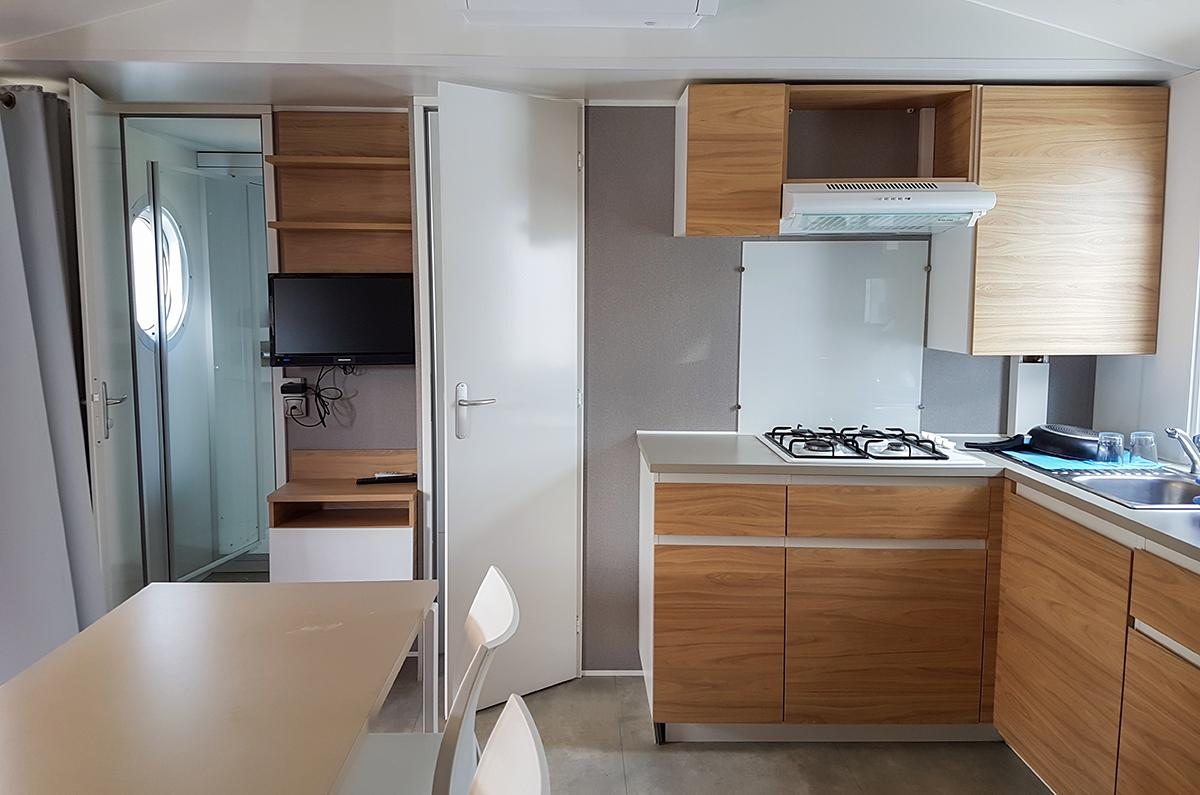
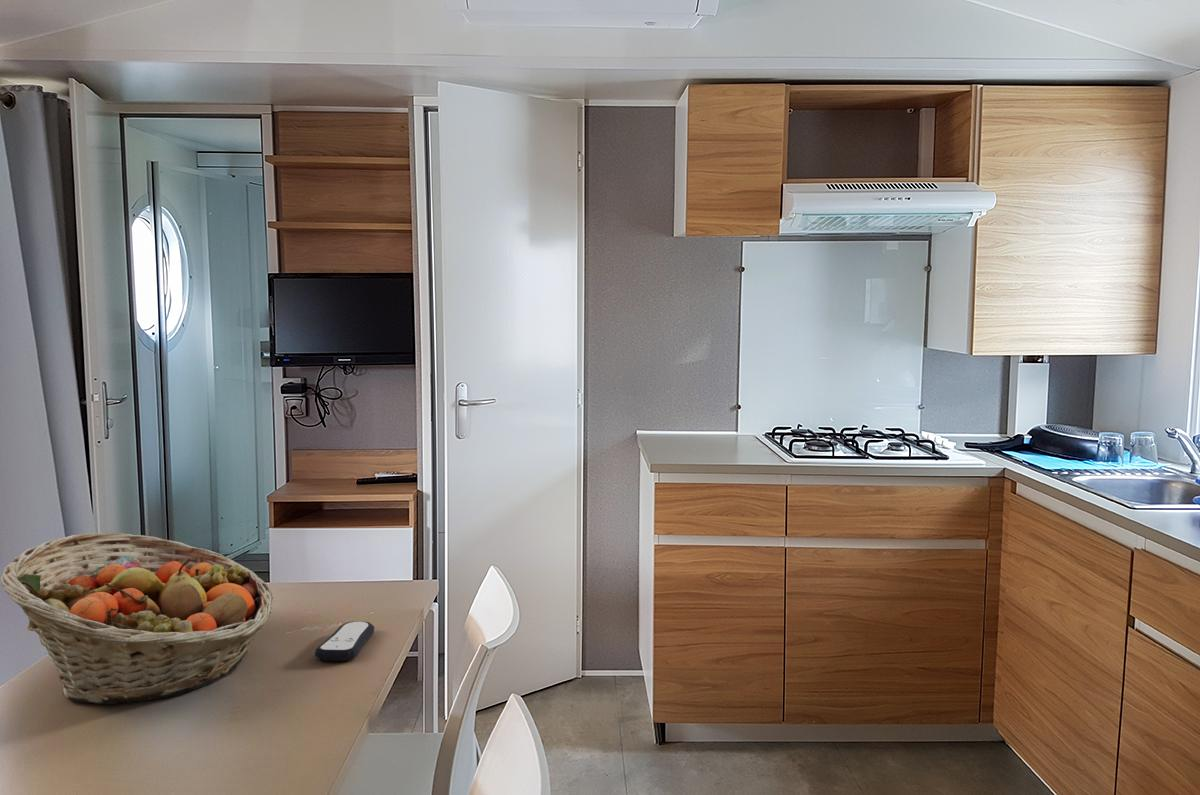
+ fruit basket (148, 605)
+ remote control (347, 639)
